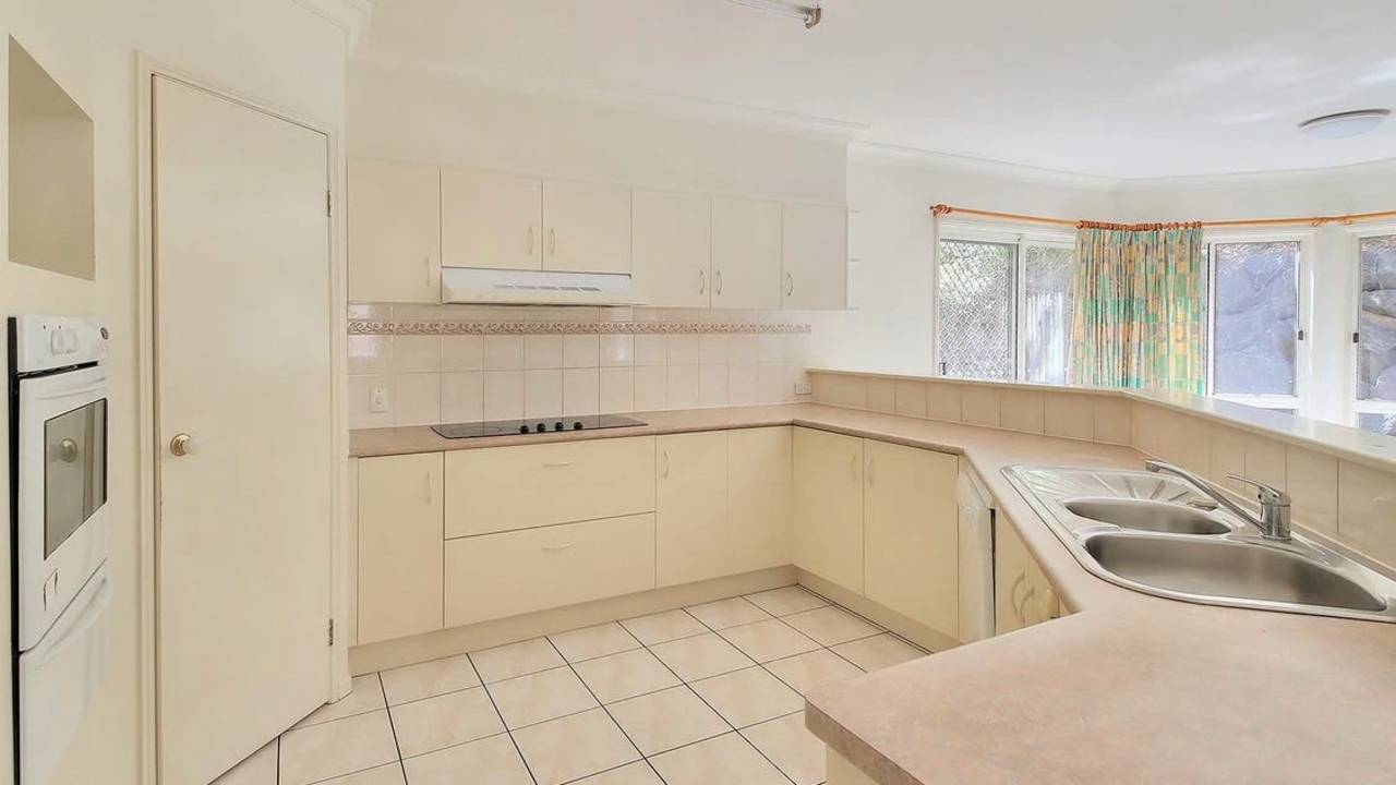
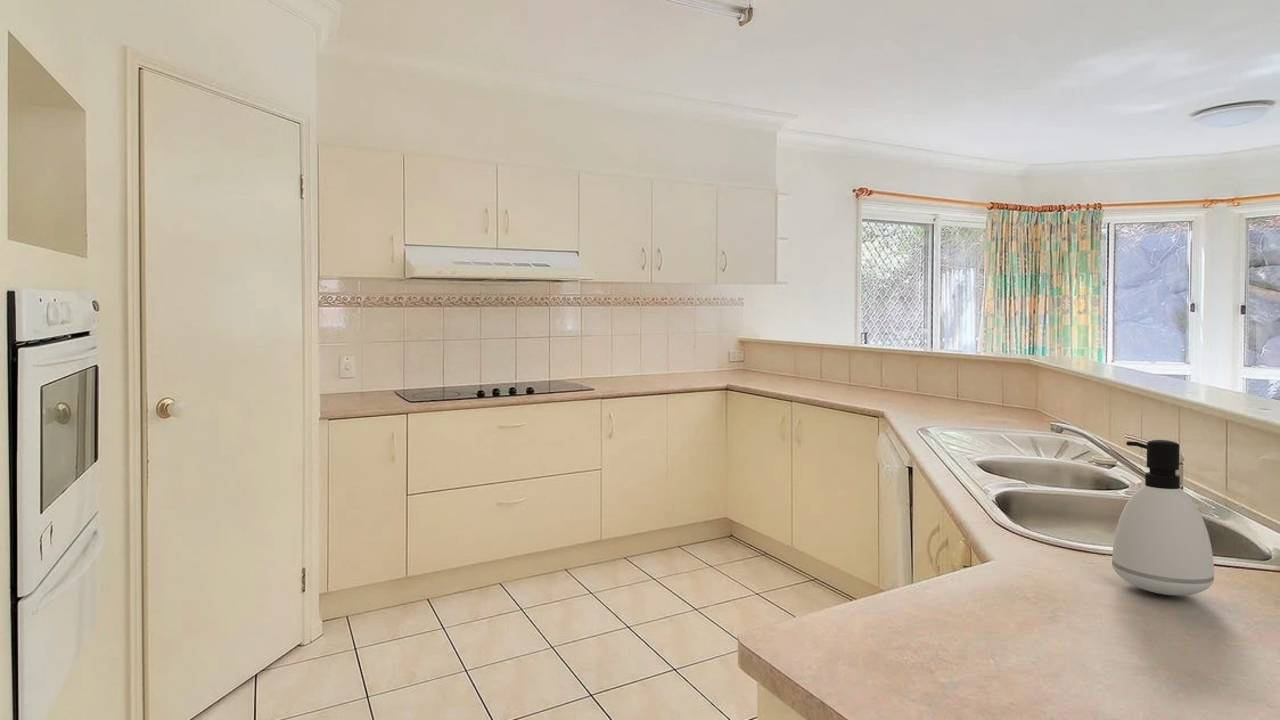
+ soap dispenser (1160, 515)
